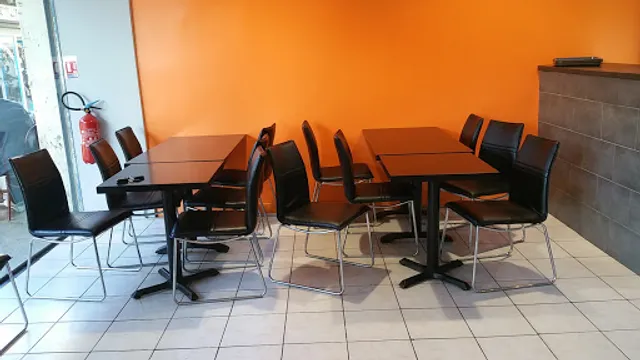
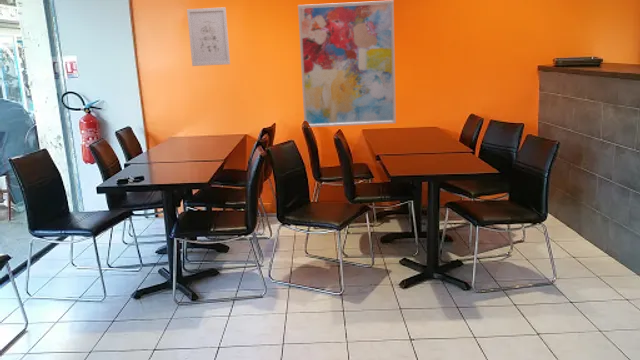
+ wall art (347, 65)
+ wall art (208, 37)
